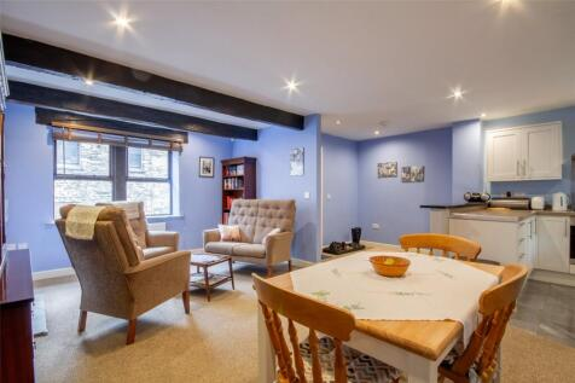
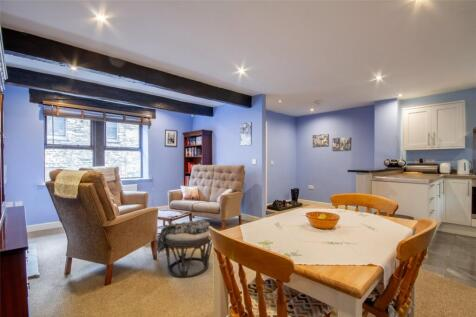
+ ottoman (186, 242)
